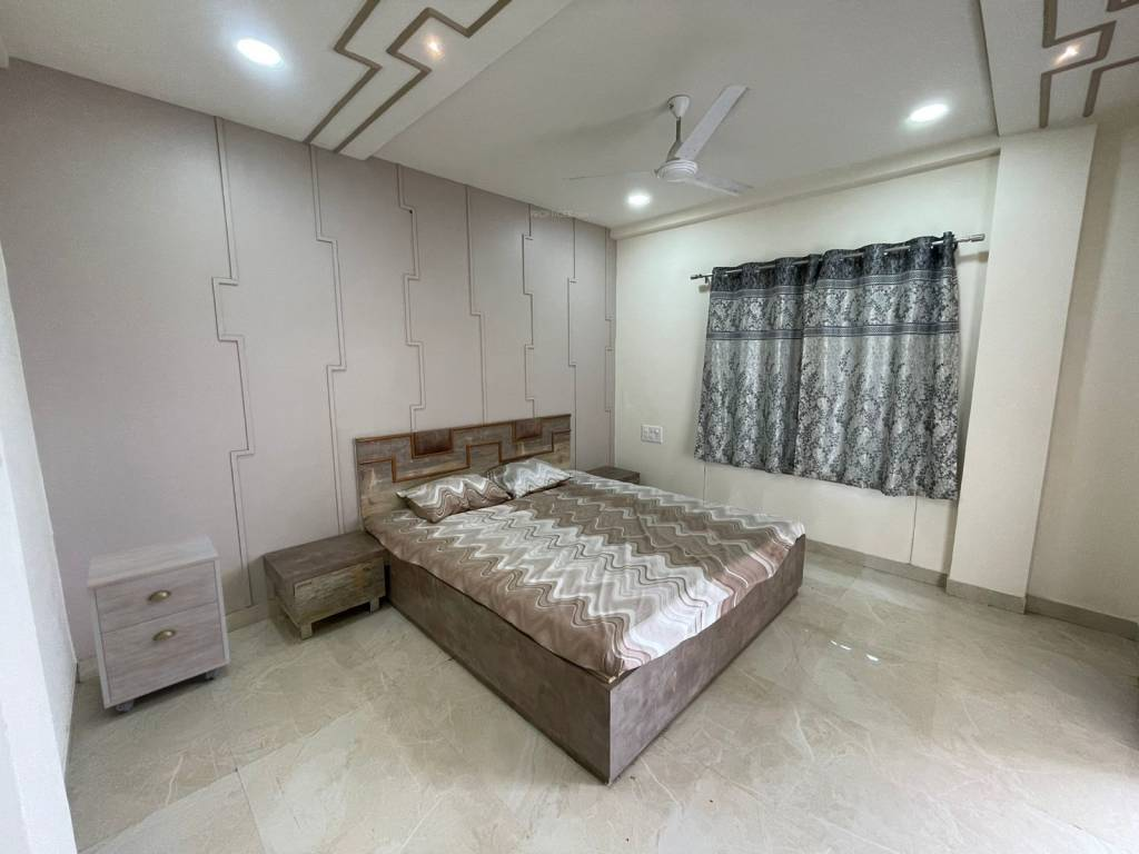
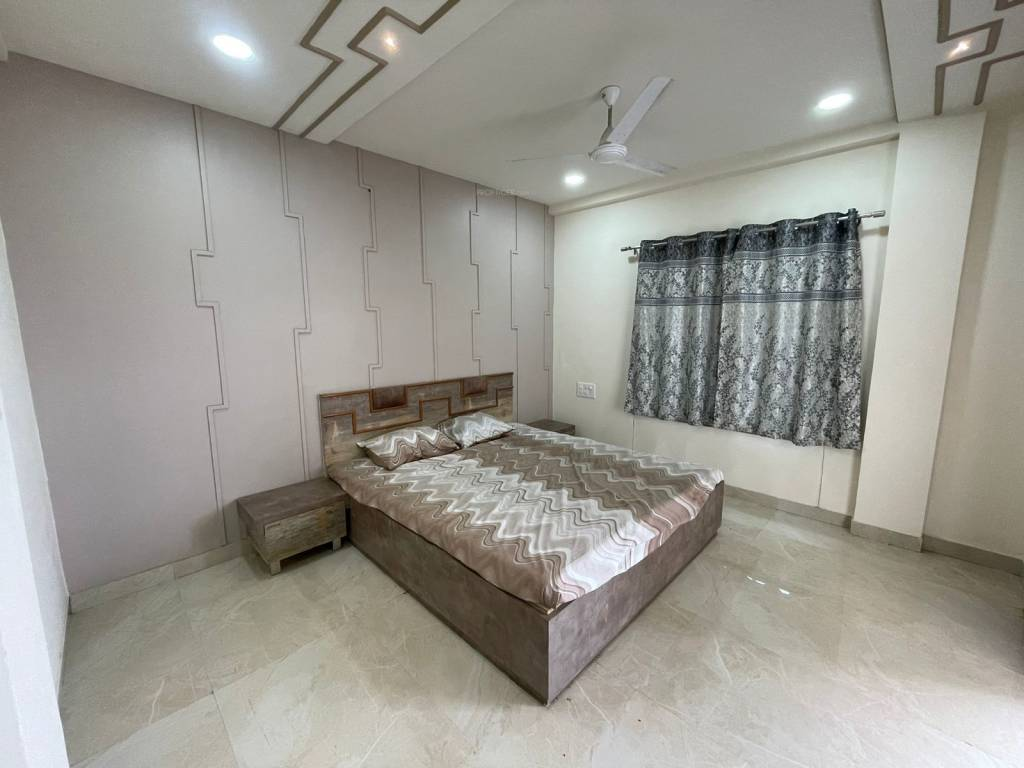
- cabinet (162, 618)
